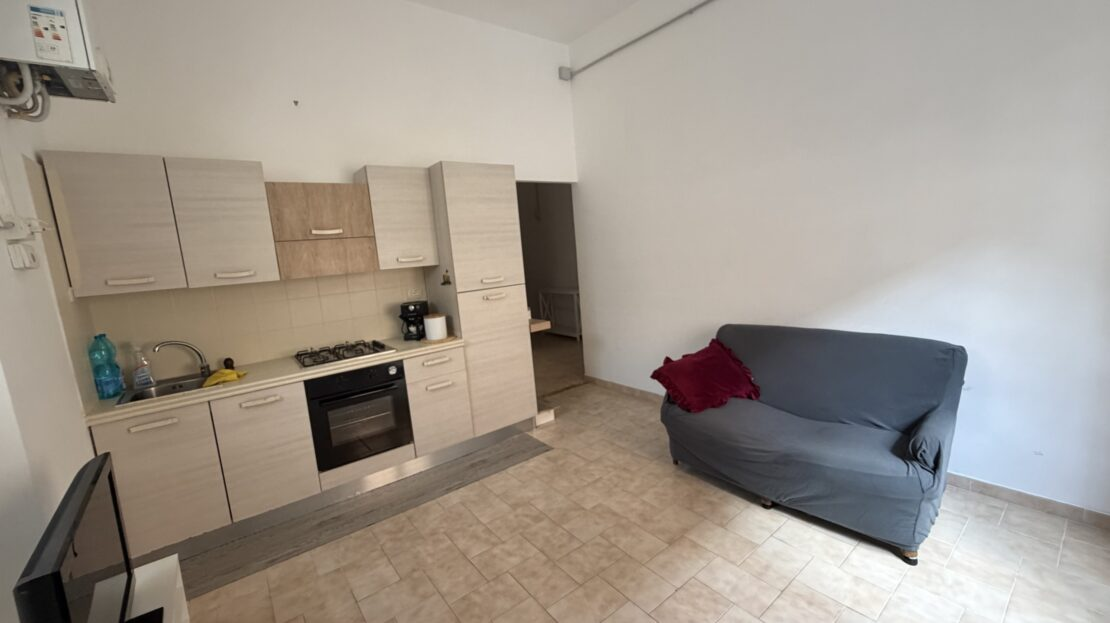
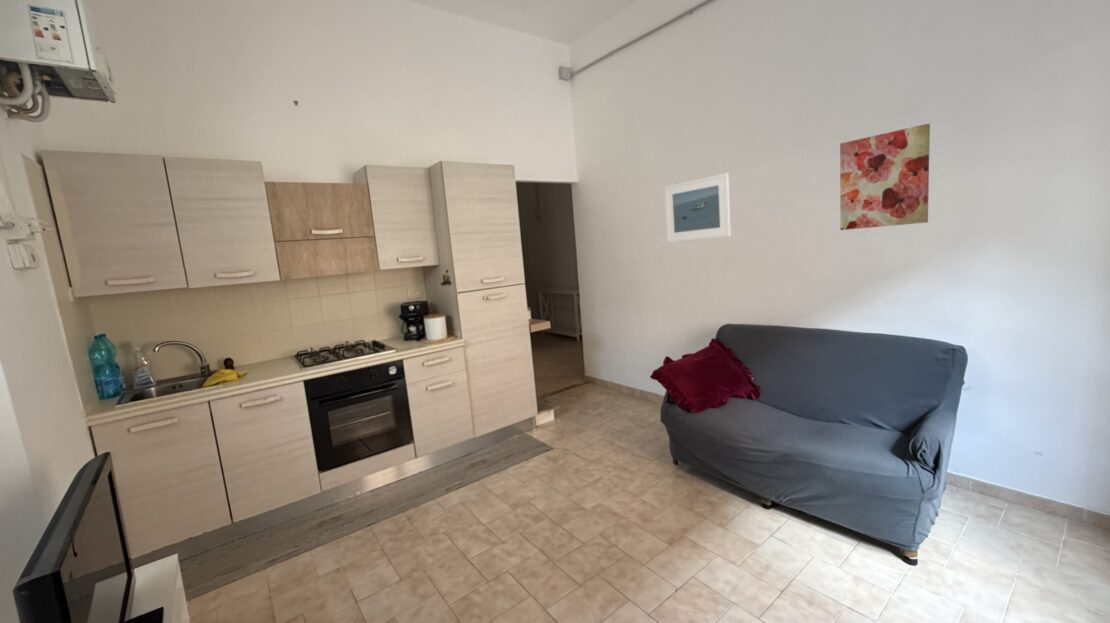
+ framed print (695, 210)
+ wall art (881, 181)
